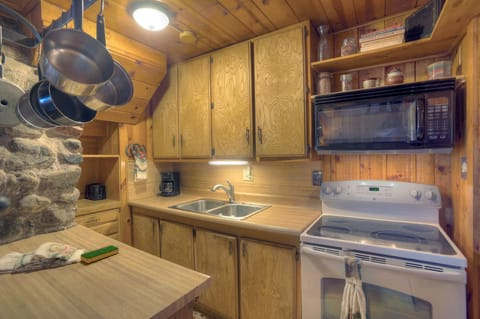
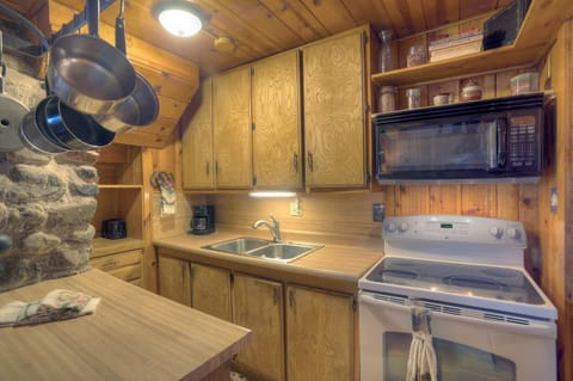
- dish sponge (100, 253)
